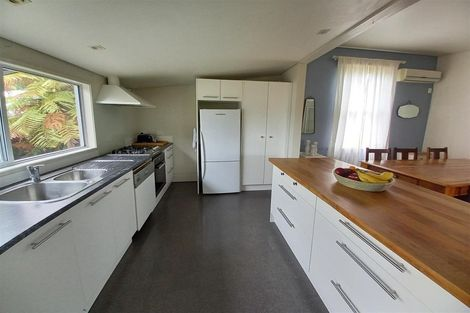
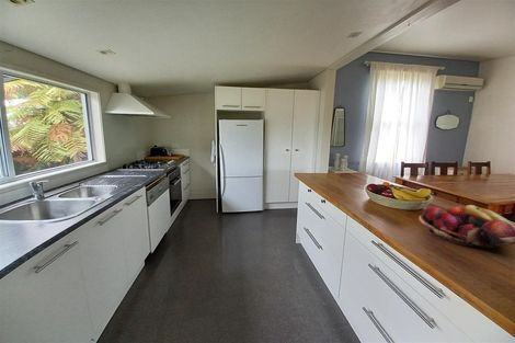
+ fruit basket (468, 222)
